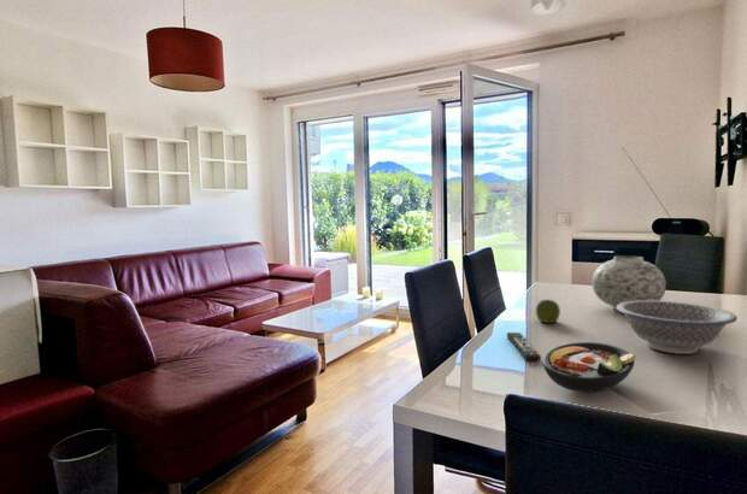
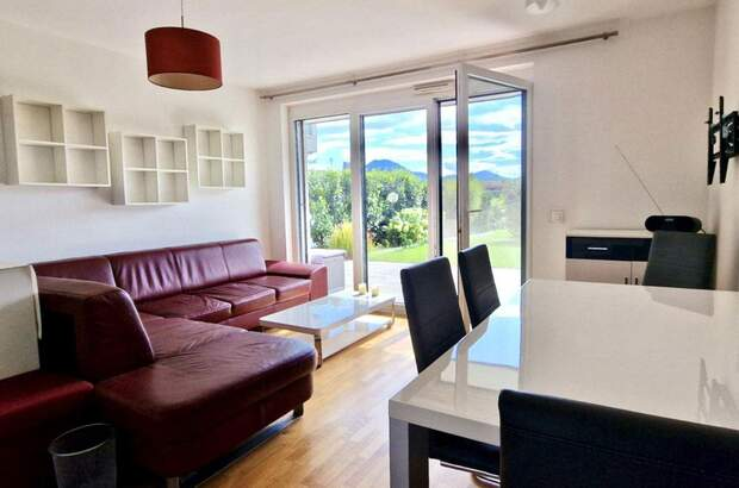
- remote control (522, 345)
- bowl (672, 328)
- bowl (587, 369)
- apple (547, 310)
- vase (628, 283)
